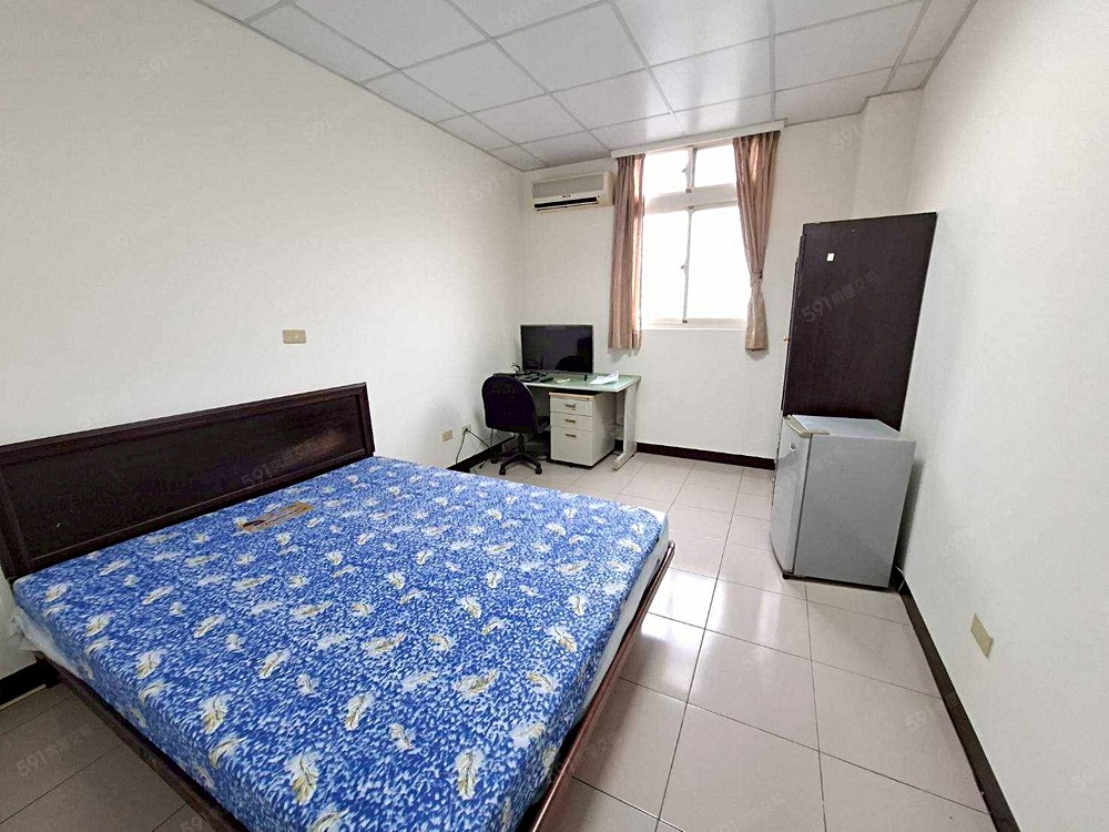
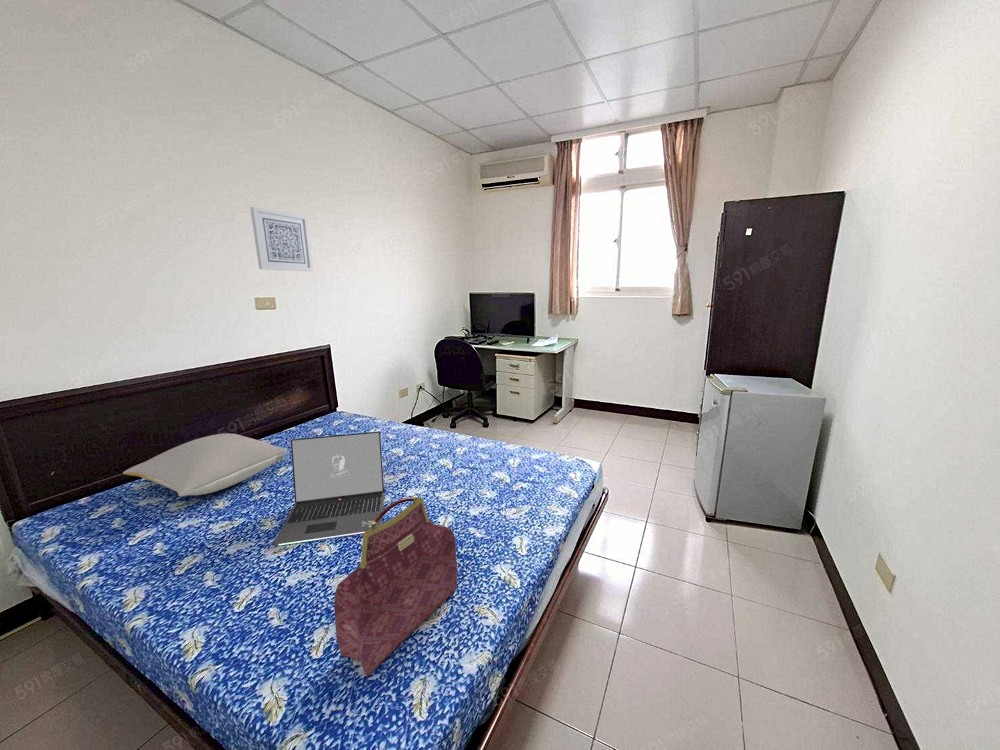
+ handbag (400, 562)
+ pillow (209, 460)
+ laptop (333, 482)
+ wall art (284, 241)
